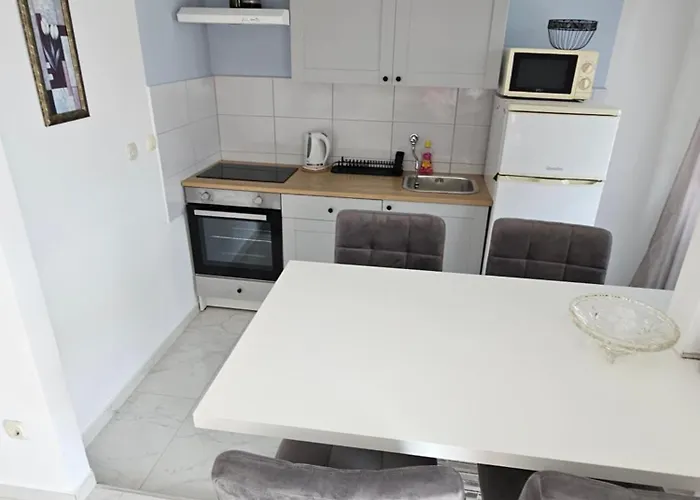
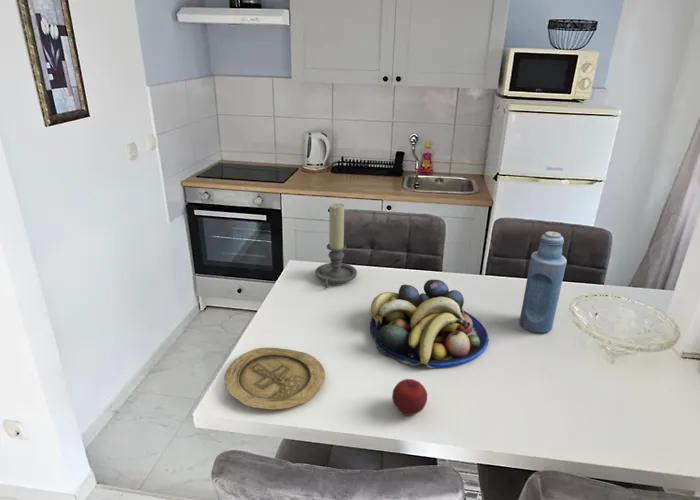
+ apple (409, 396)
+ bottle (544, 281)
+ plate (275, 375)
+ candle holder (334, 243)
+ fruit bowl (430, 313)
